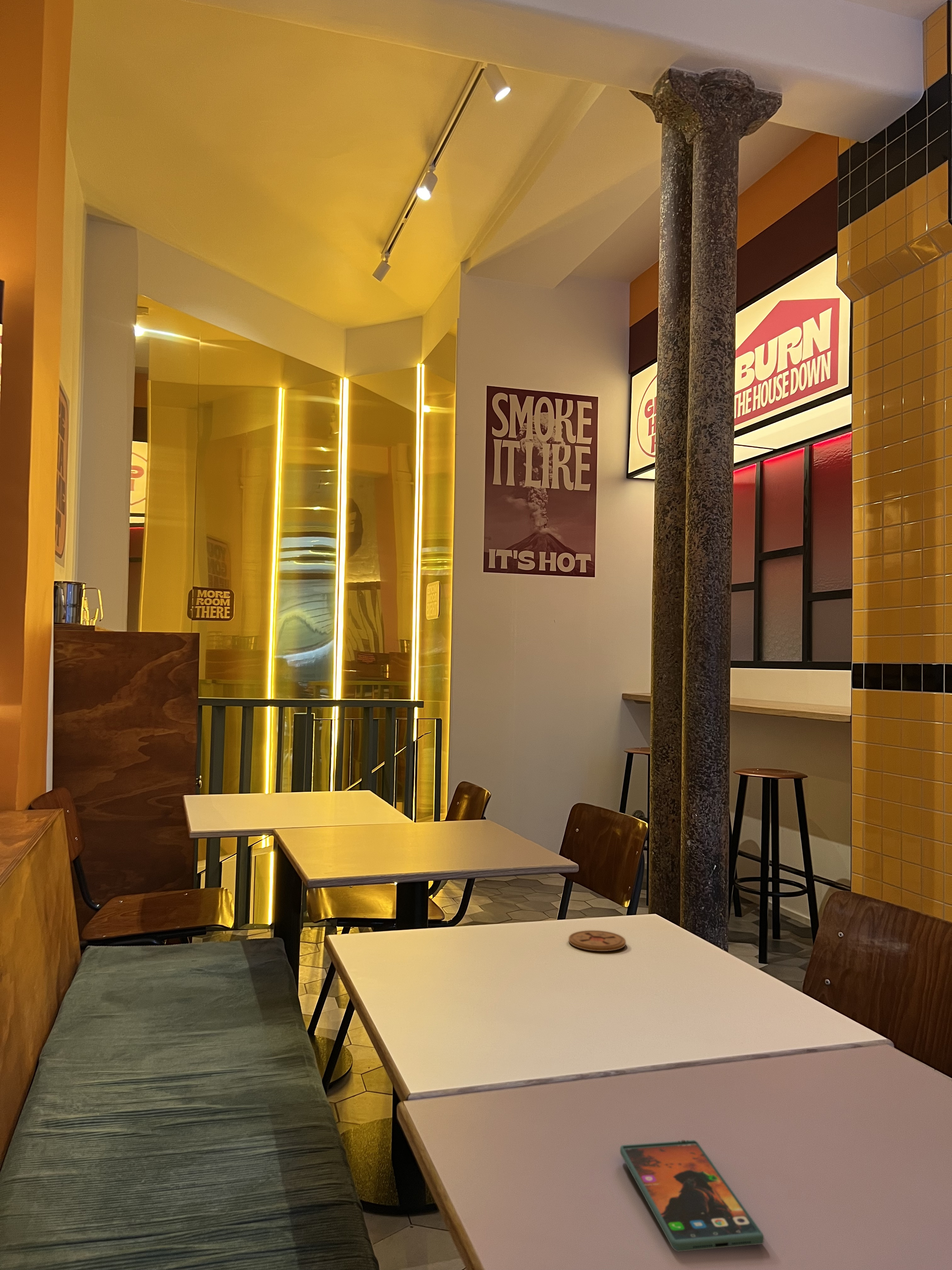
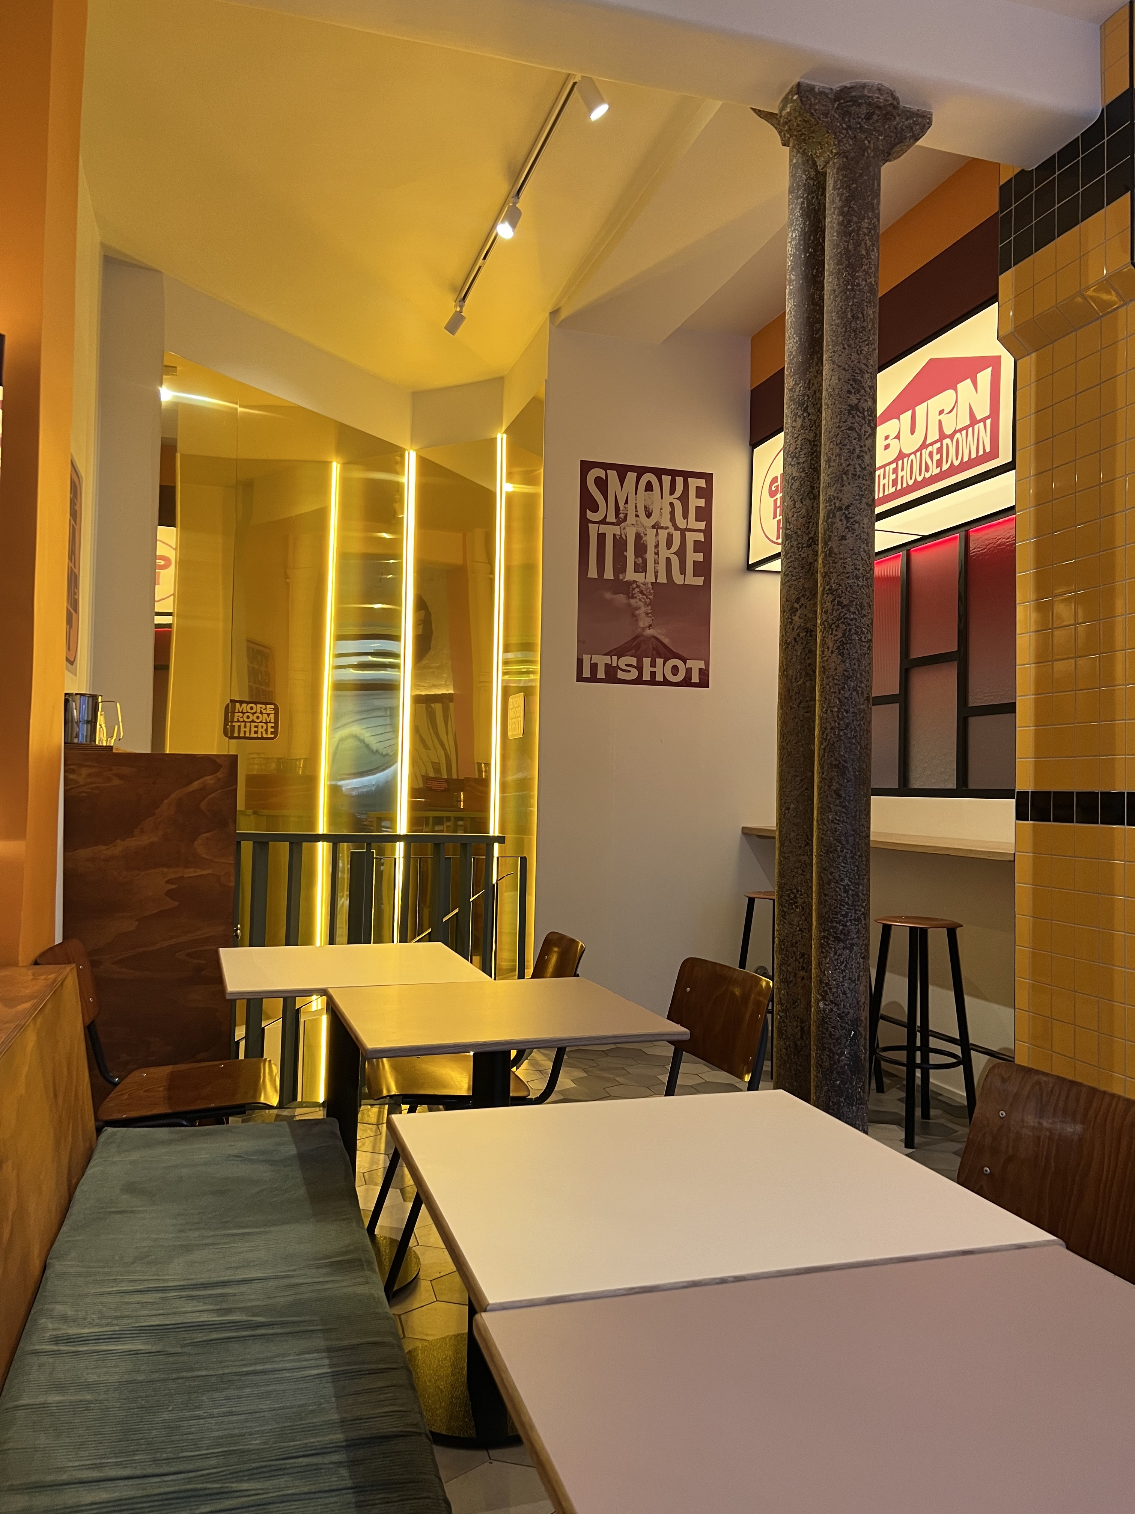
- coaster (597, 940)
- smartphone (686, 1190)
